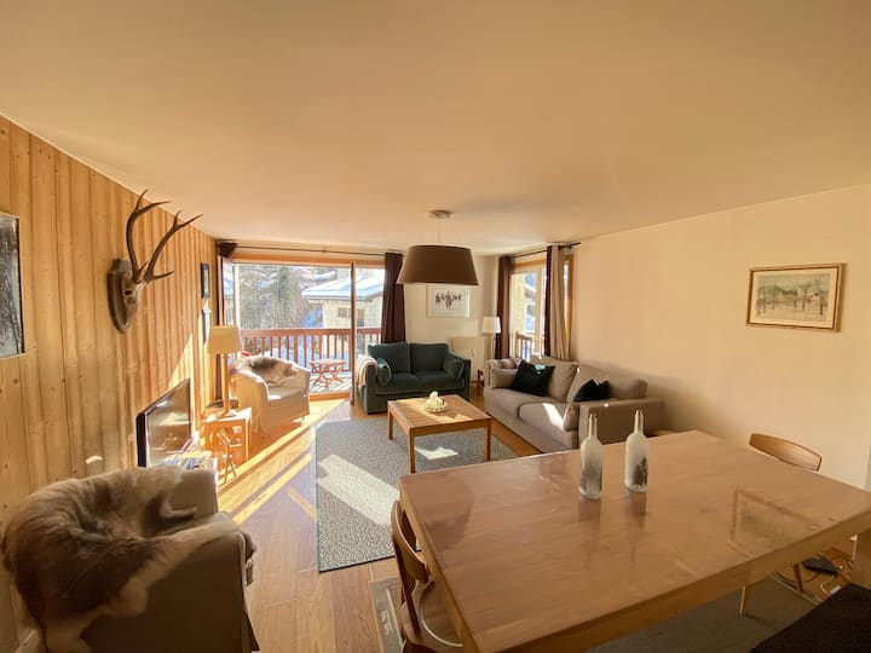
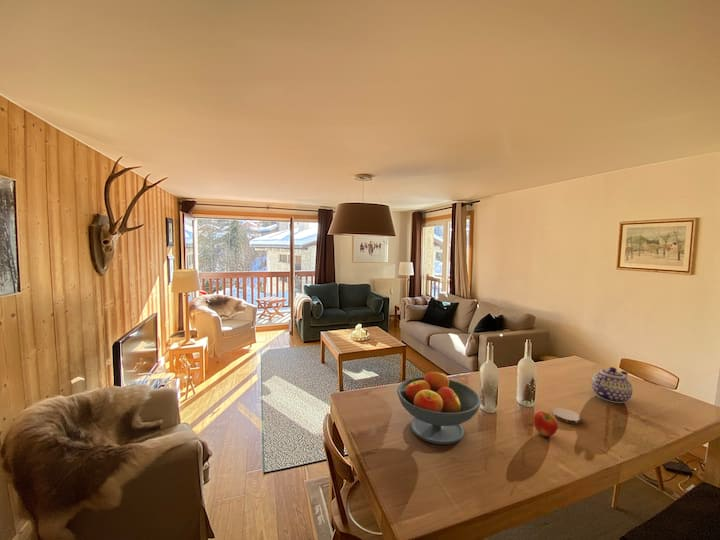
+ coaster (566, 415)
+ teapot (611, 382)
+ apple (545, 422)
+ fruit bowl (437, 404)
